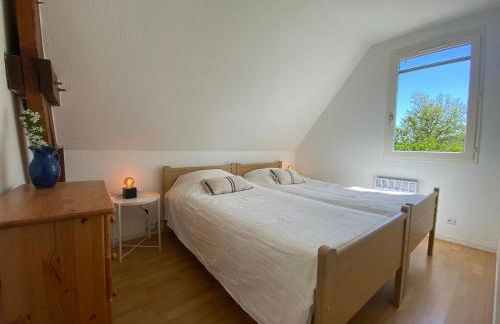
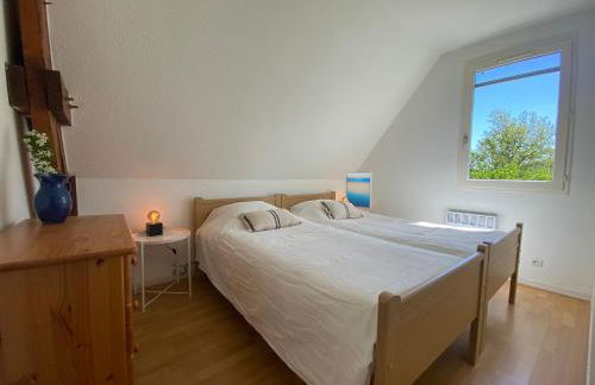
+ wall art (358, 189)
